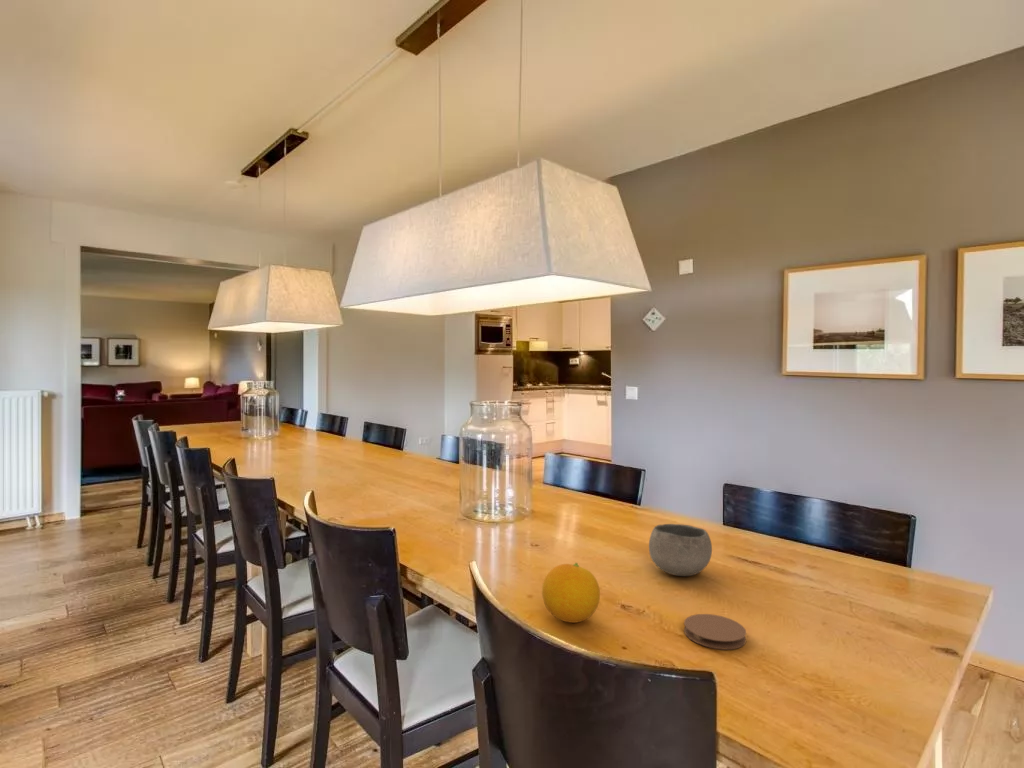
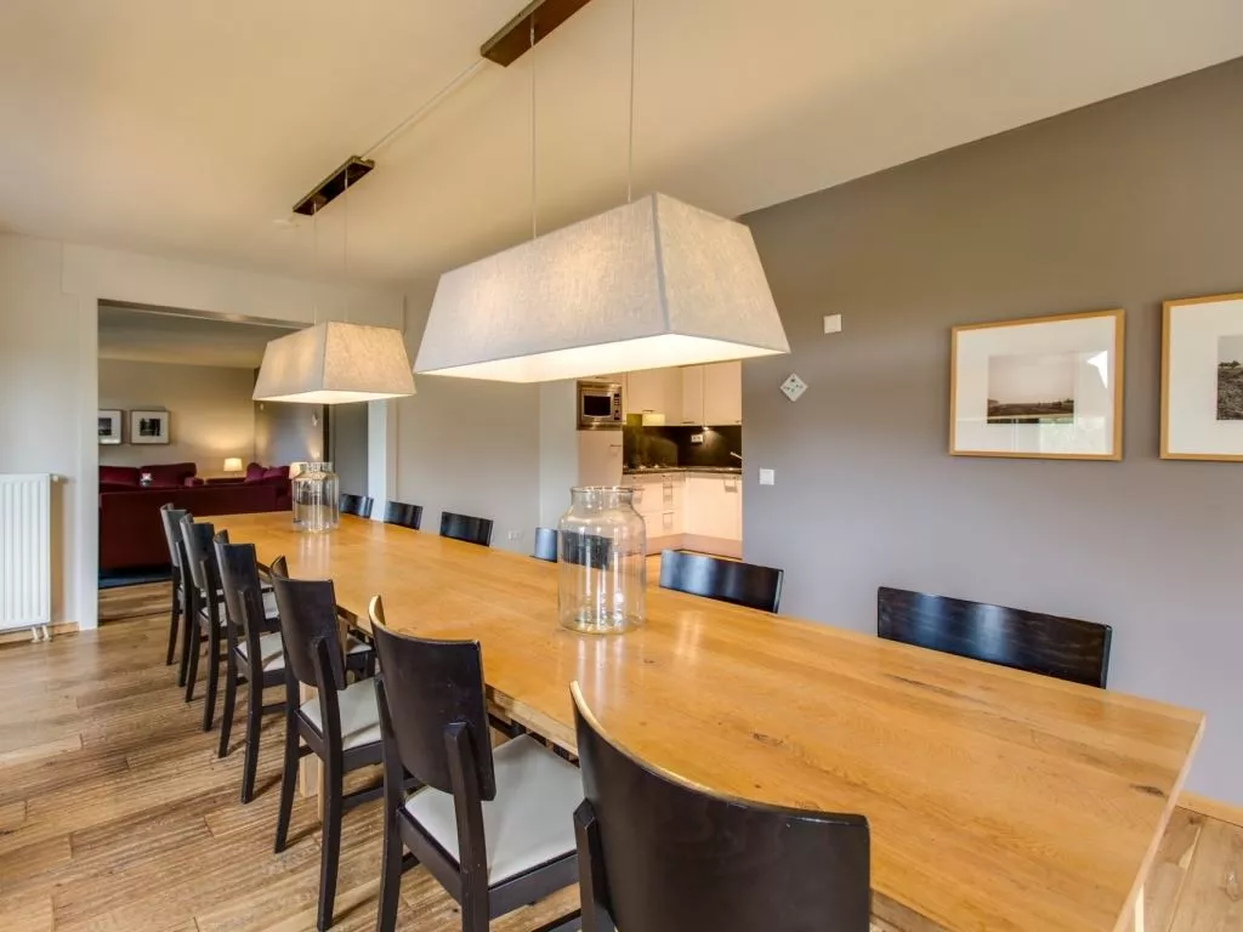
- coaster (714, 630)
- bowl (679, 550)
- fruit (570, 592)
